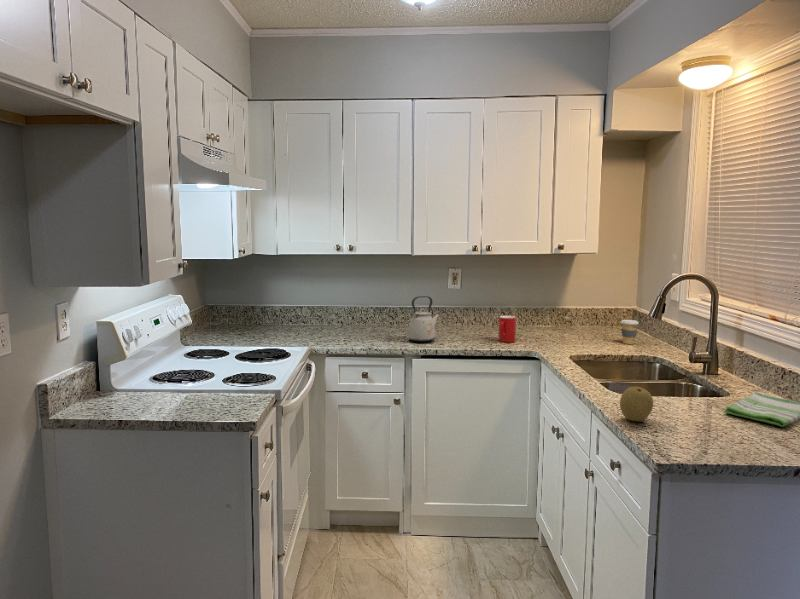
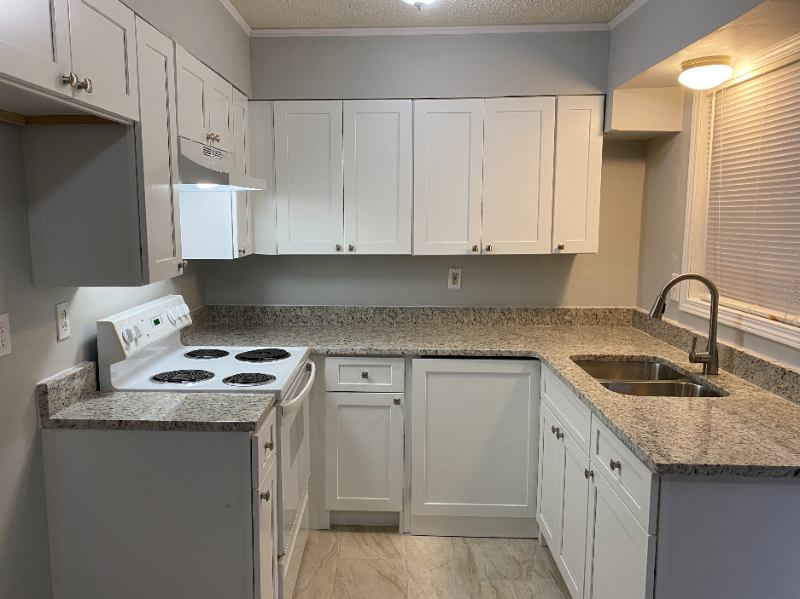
- kettle (425, 318)
- cup (504, 329)
- coffee cup (629, 331)
- dish towel (767, 408)
- fruit (636, 403)
